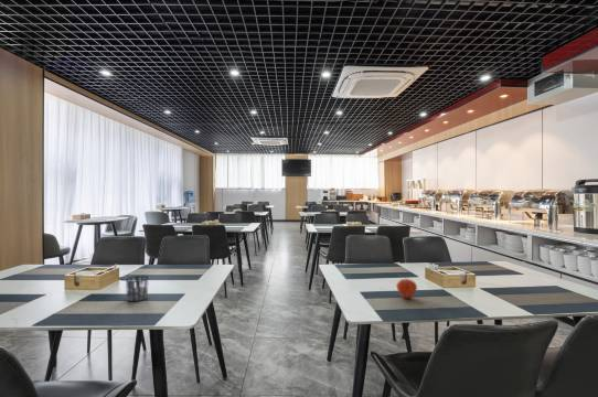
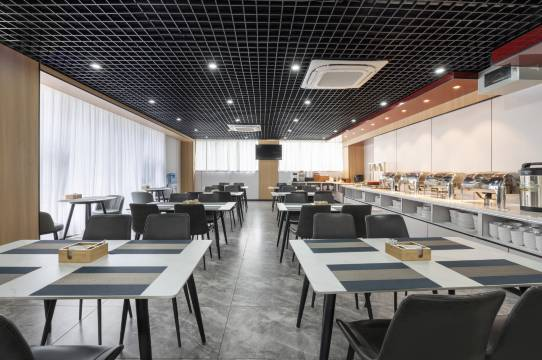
- fruit (406, 287)
- cup (137, 288)
